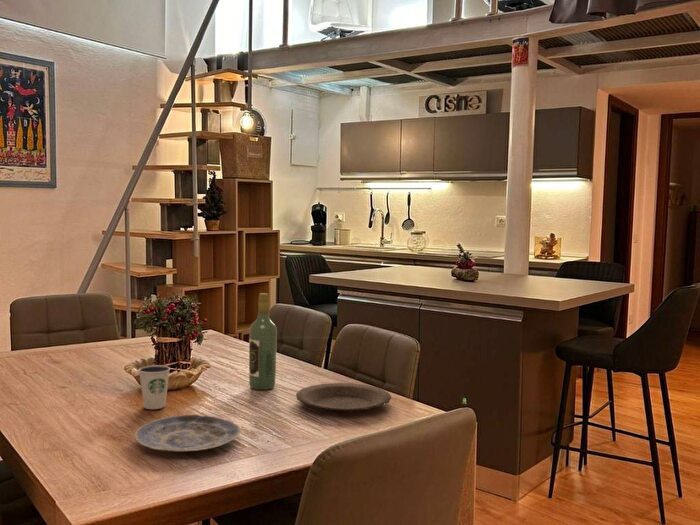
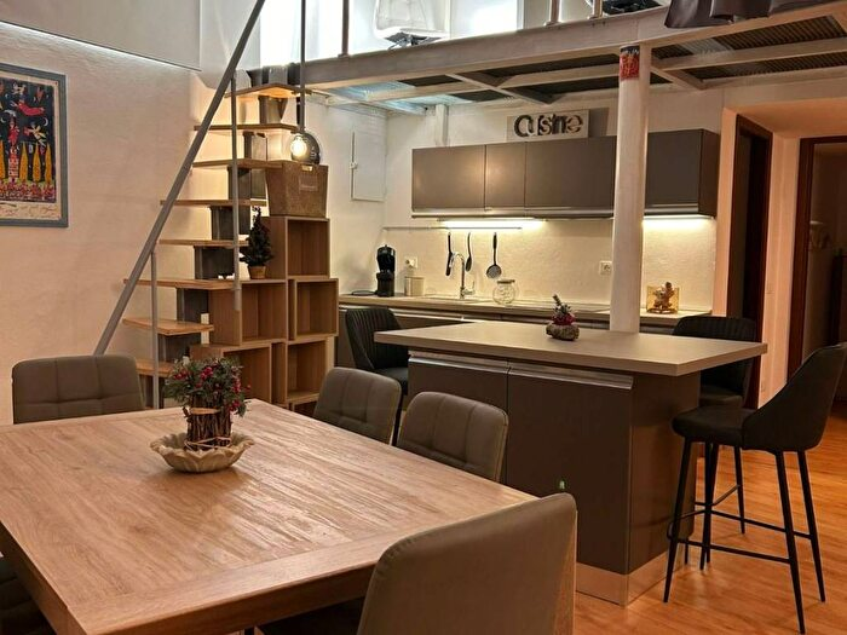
- plate (188, 435)
- wine bottle (263, 340)
- plate (343, 399)
- dixie cup (154, 387)
